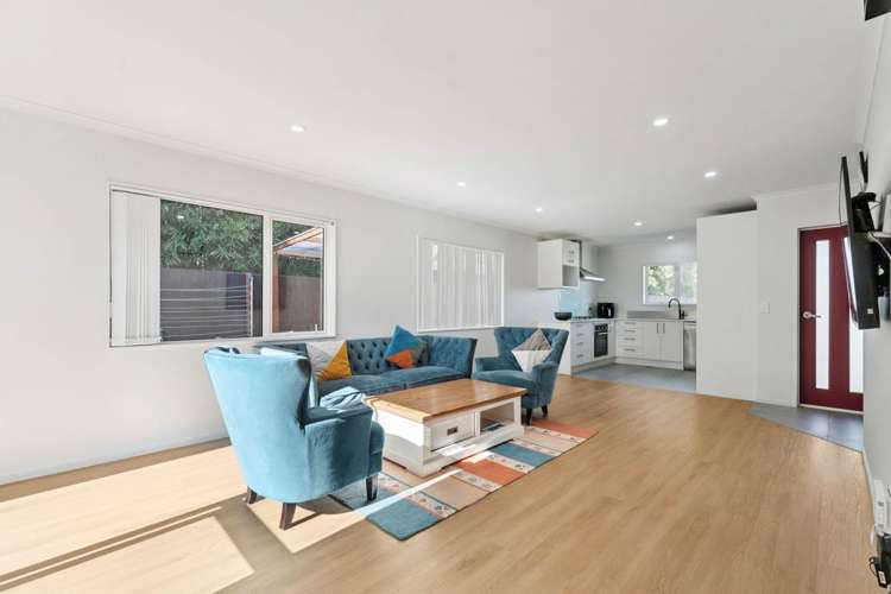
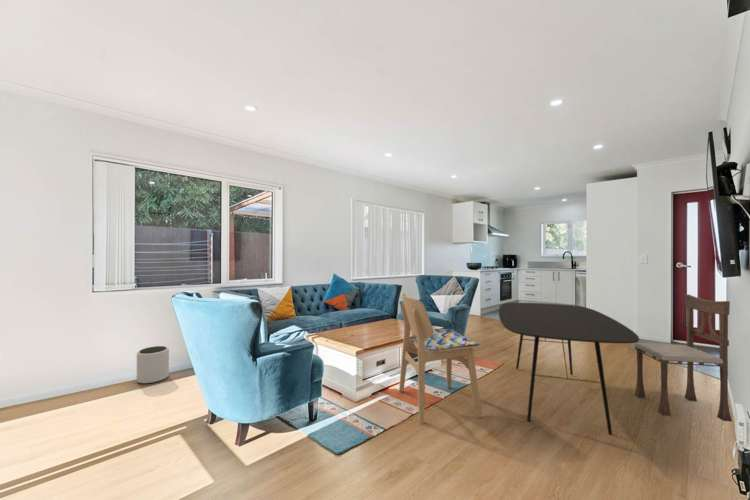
+ plant pot (153, 364)
+ dining chair (436, 349)
+ dining table (563, 352)
+ dining chair (678, 351)
